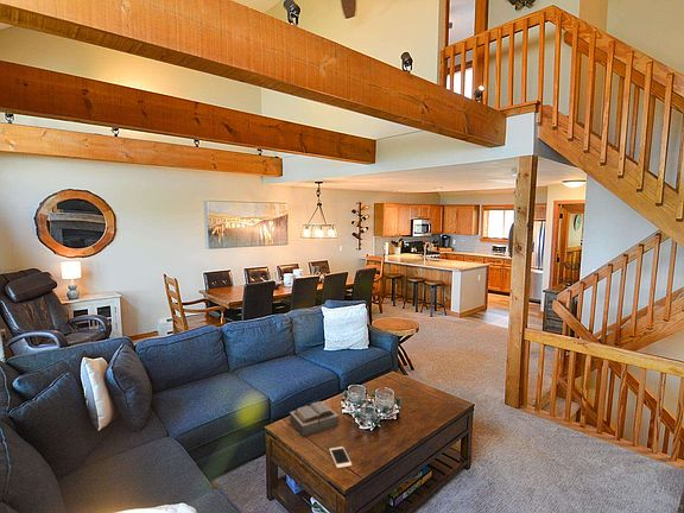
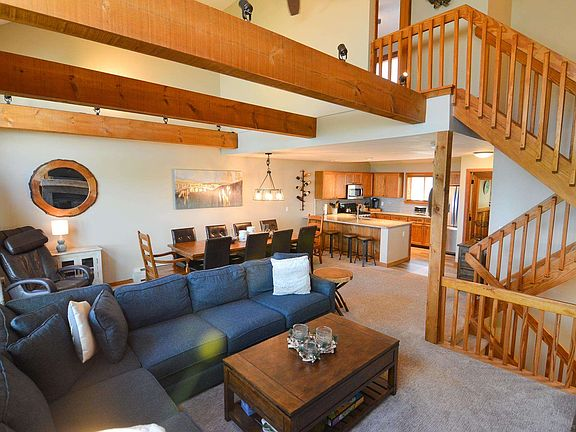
- cell phone (340, 456)
- bible (314, 416)
